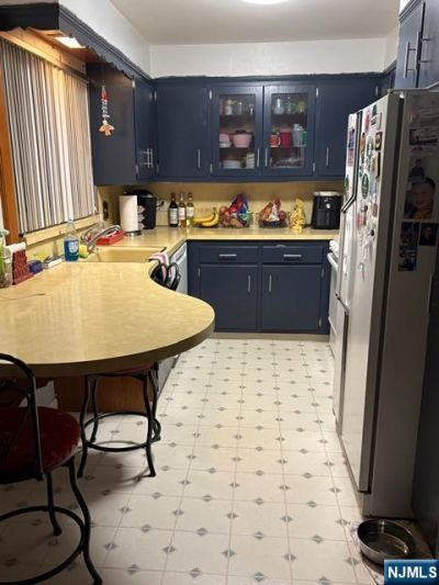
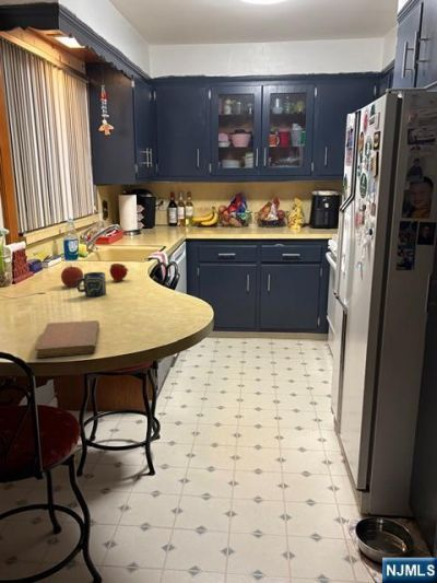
+ cup (91, 284)
+ notebook (70, 337)
+ fruit (118, 271)
+ fruit (71, 275)
